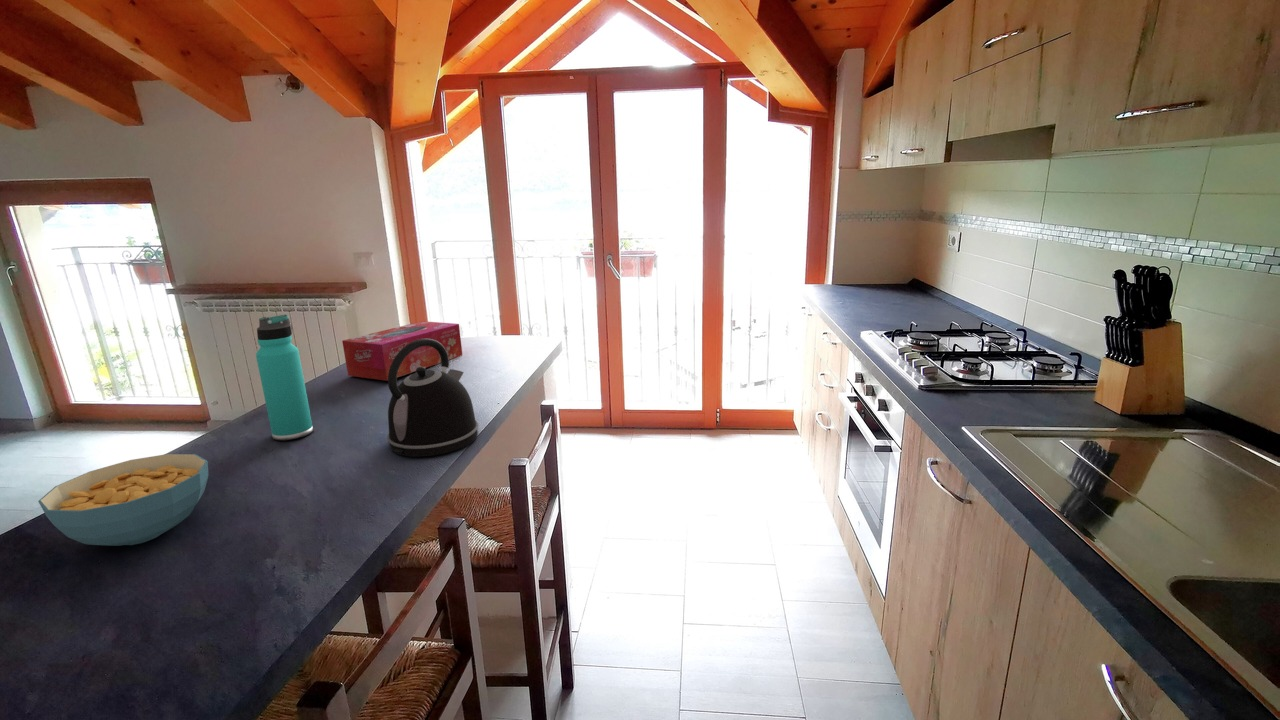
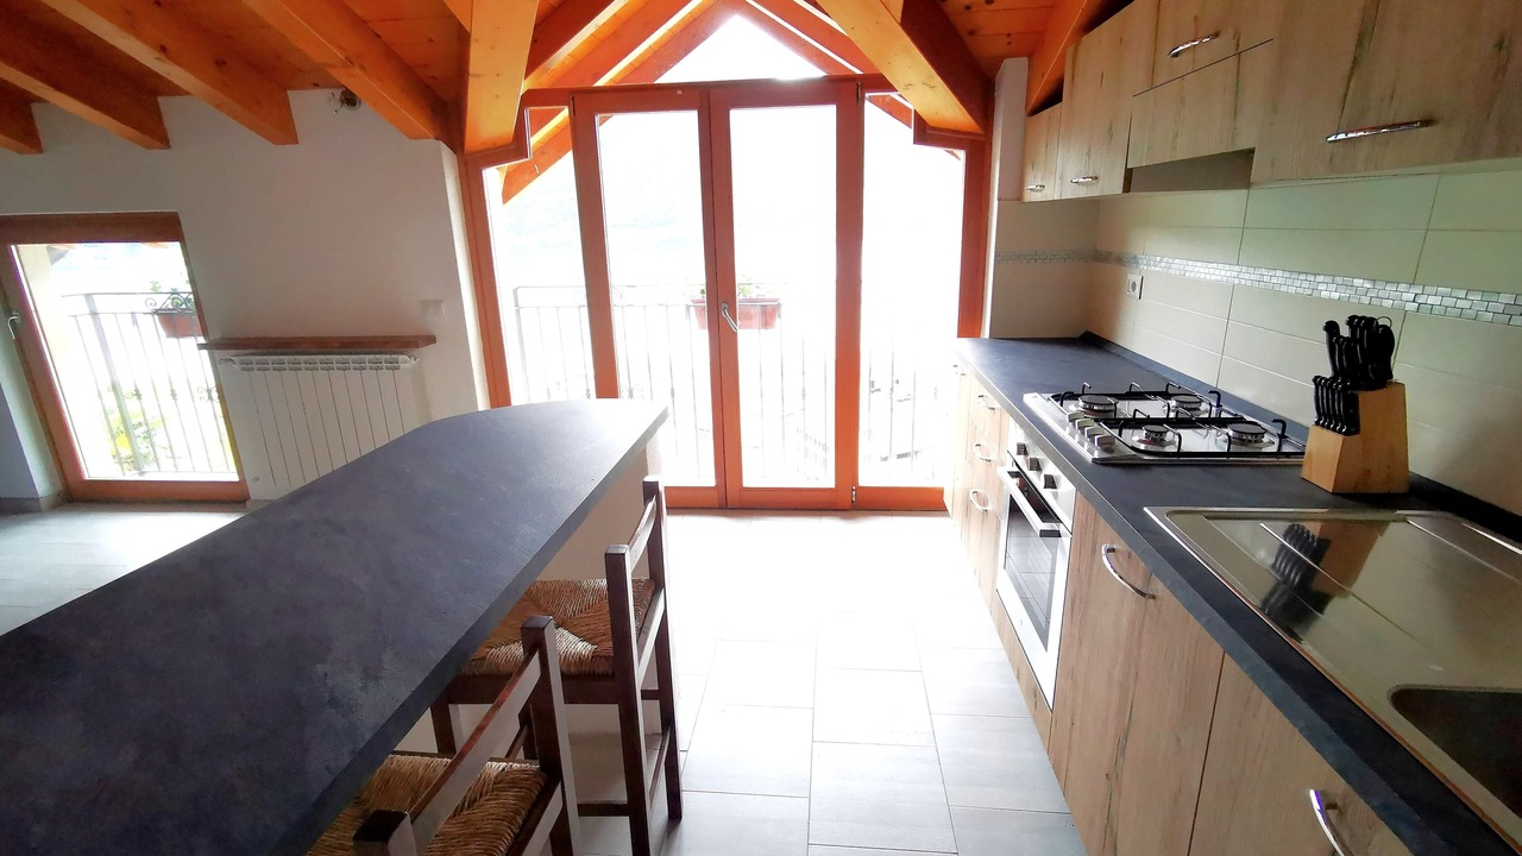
- kettle (427, 390)
- thermos bottle (282, 376)
- tissue box (404, 346)
- cereal bowl (136, 507)
